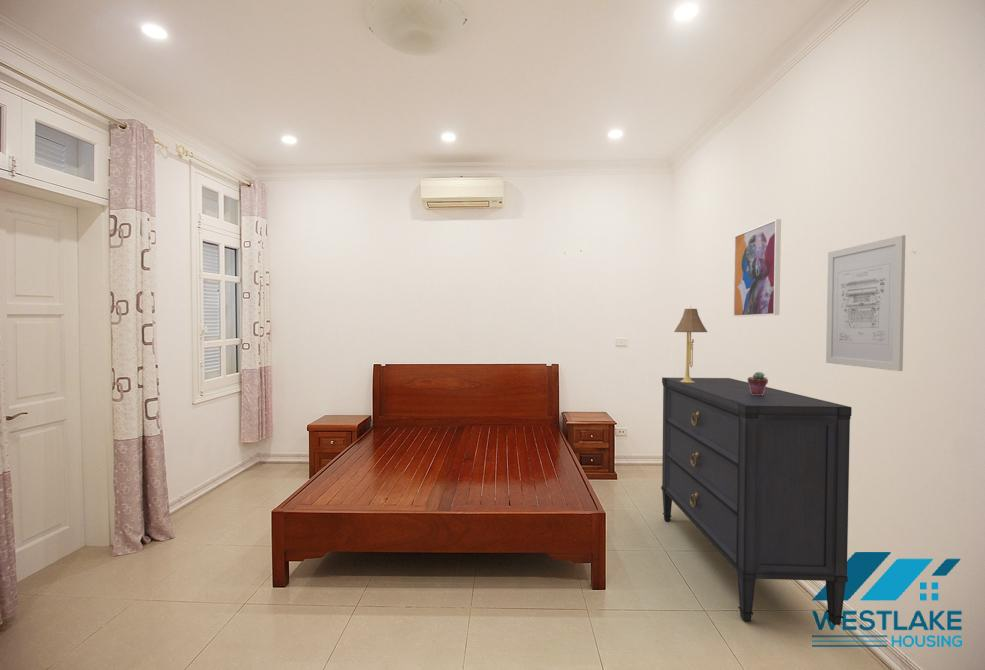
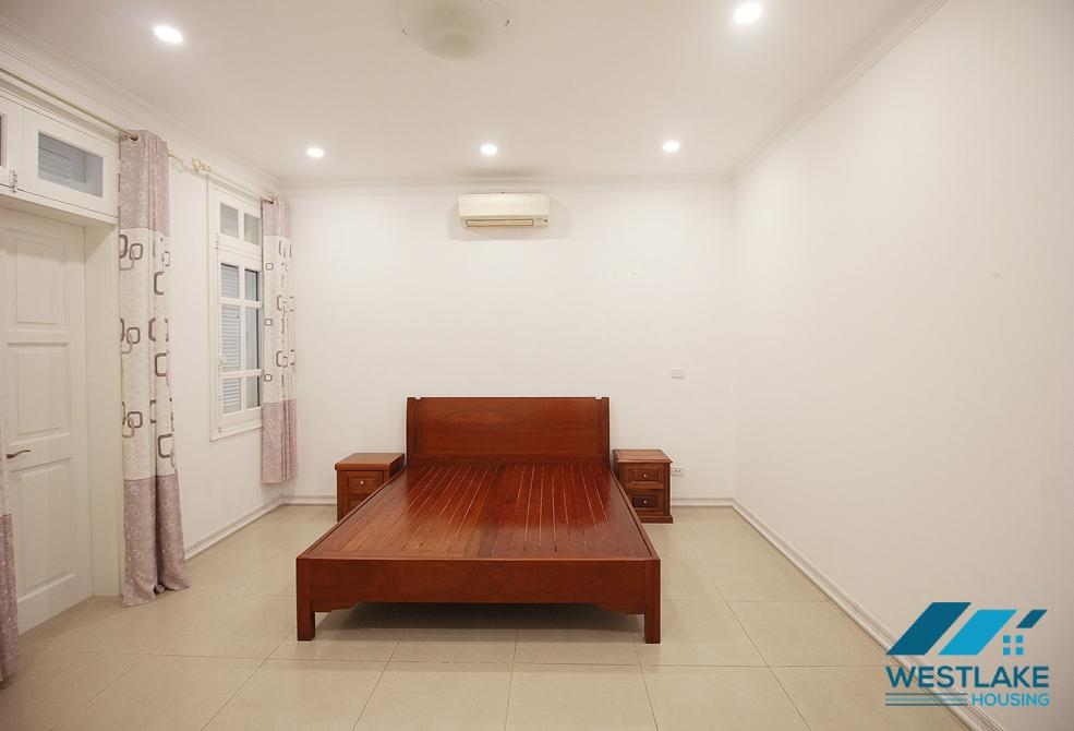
- potted succulent (757, 382)
- dresser (733, 475)
- wall art (755, 272)
- table lamp (690, 342)
- wall art (861, 305)
